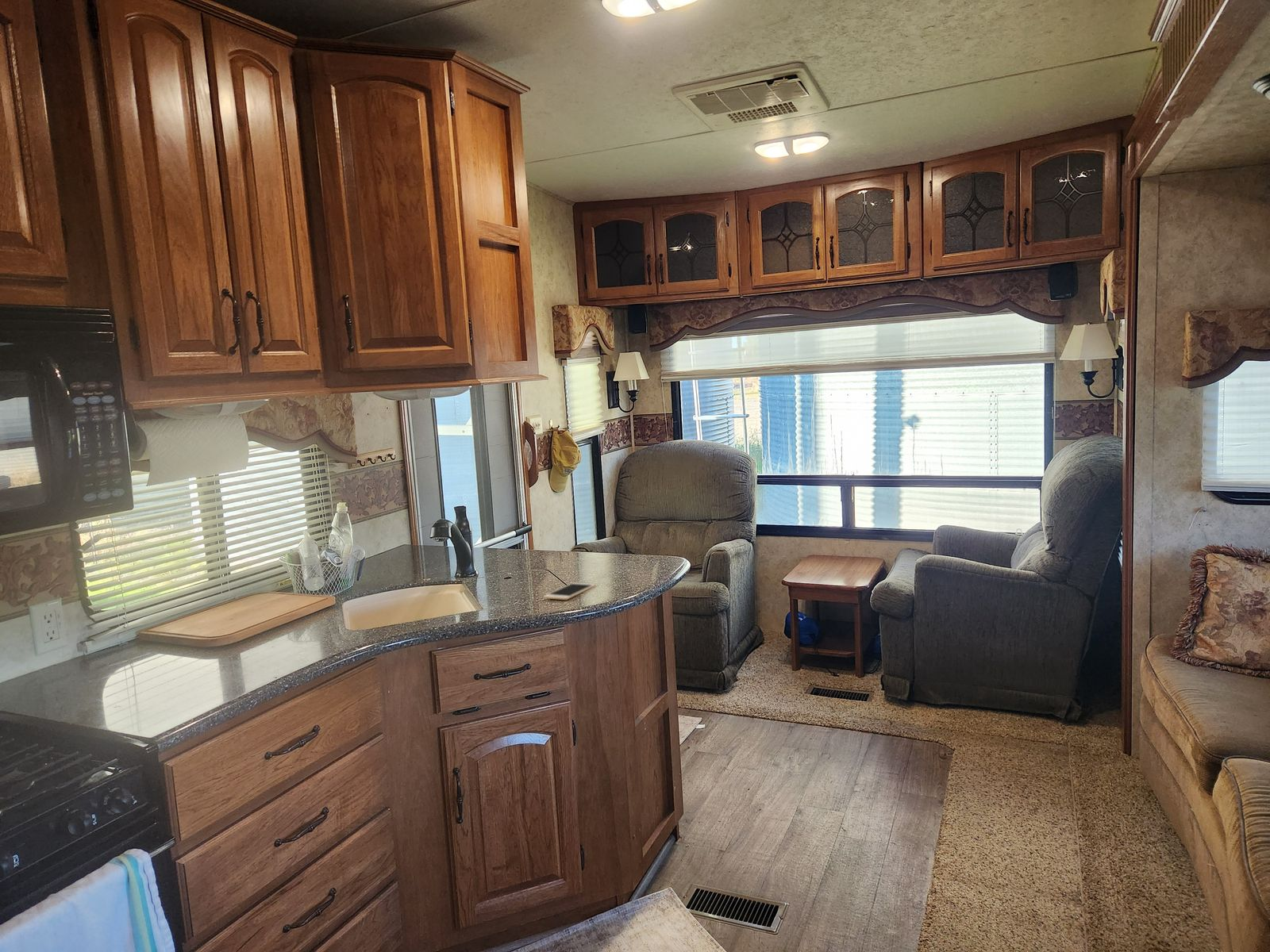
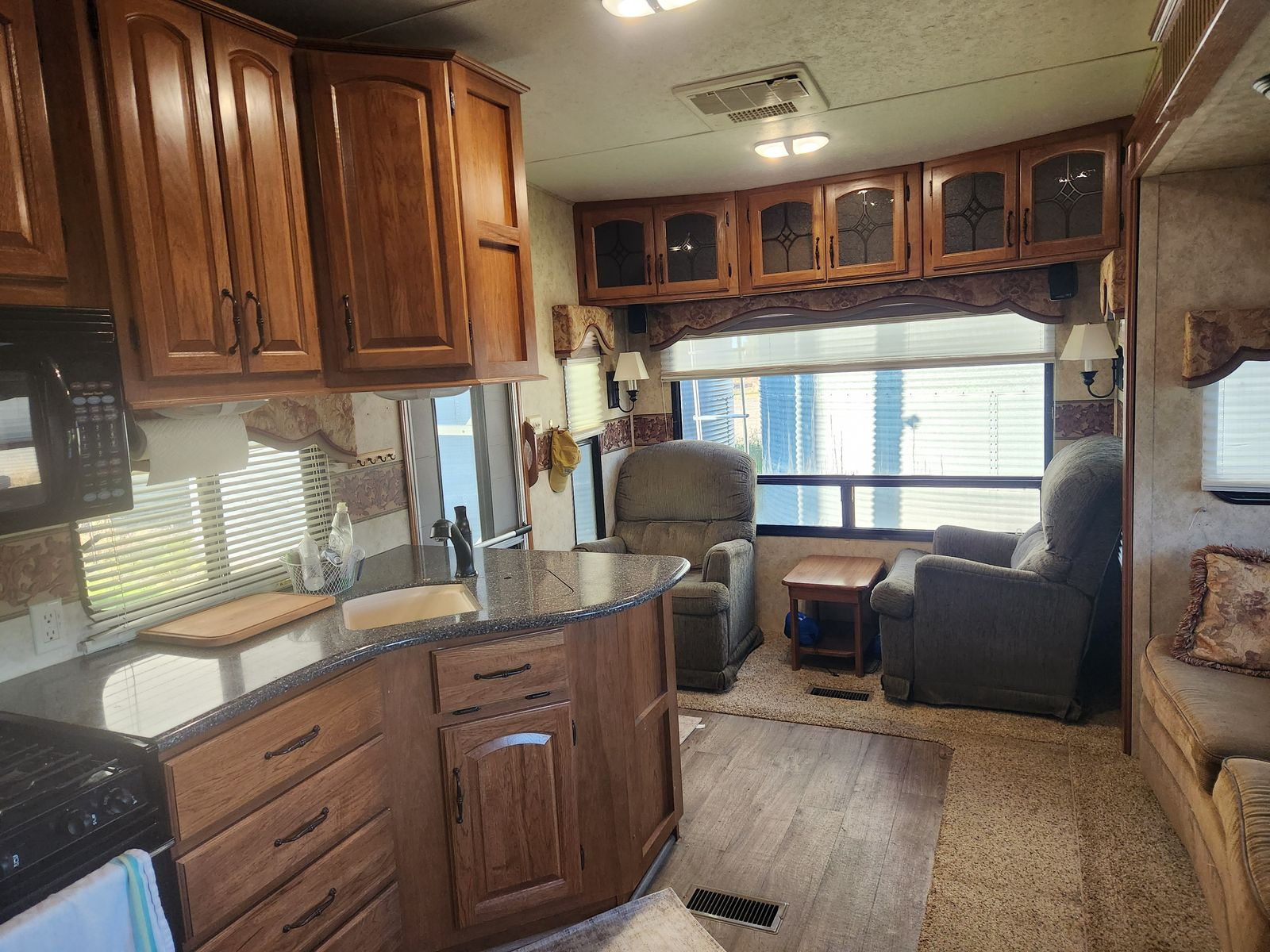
- cell phone (570, 590)
